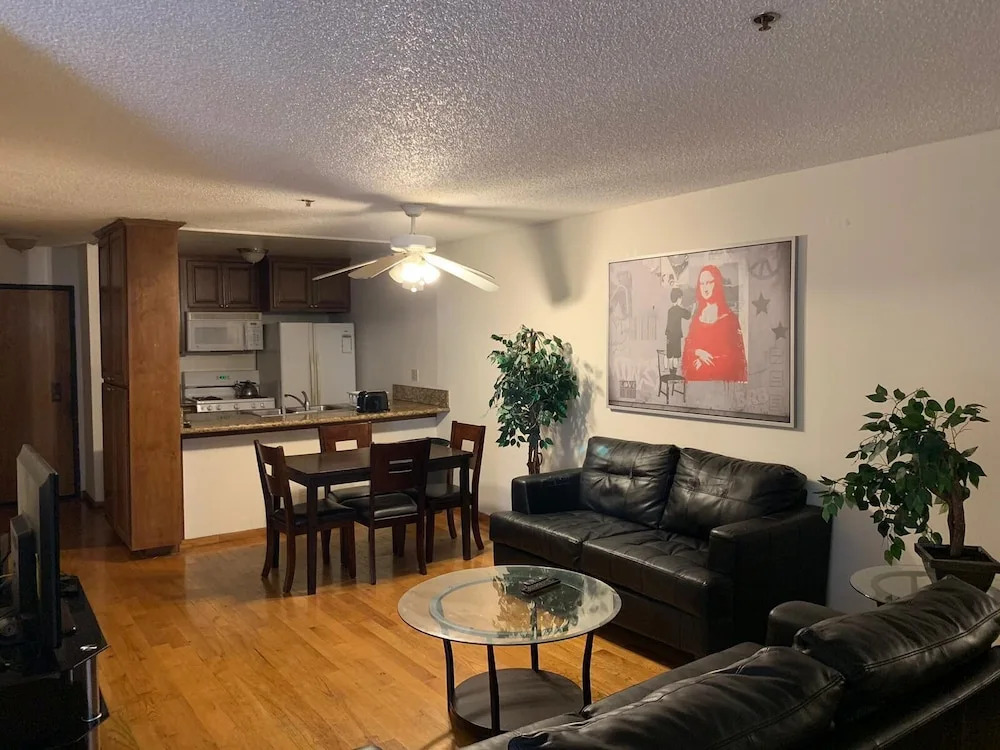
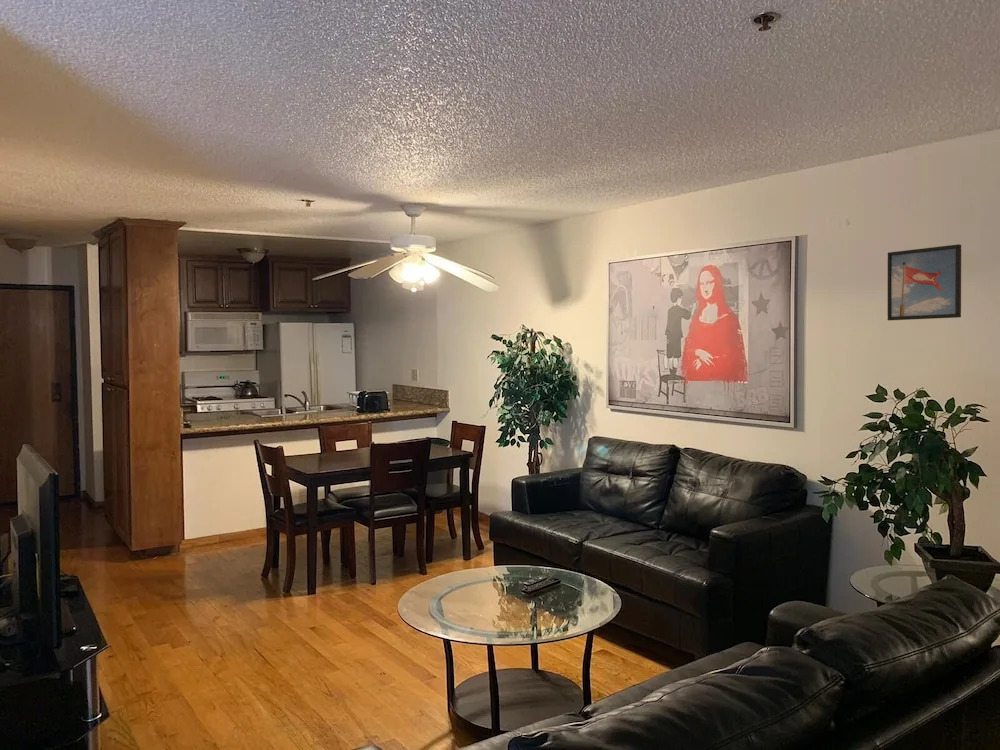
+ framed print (923, 283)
